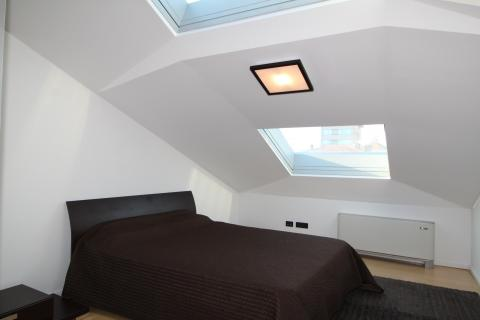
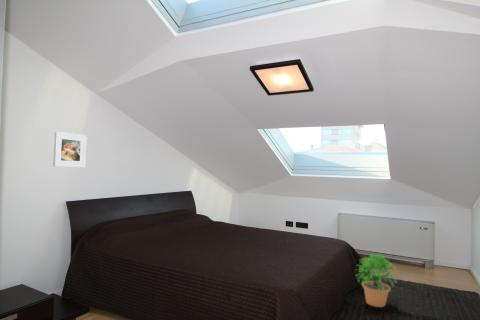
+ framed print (70, 150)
+ potted plant (376, 278)
